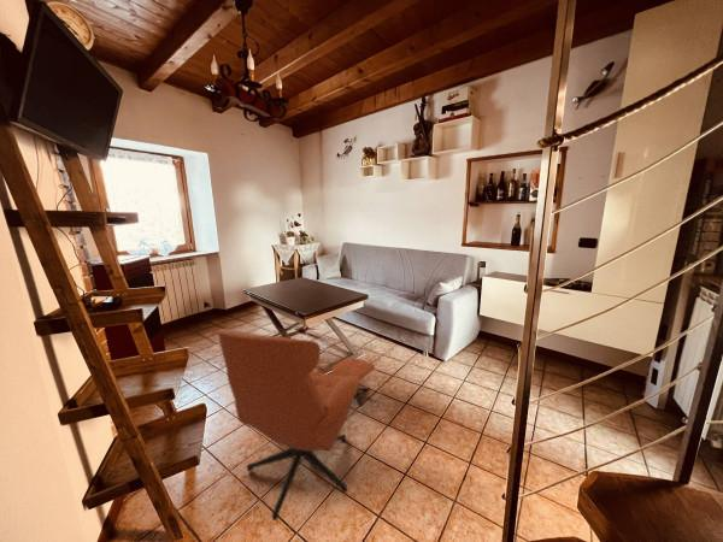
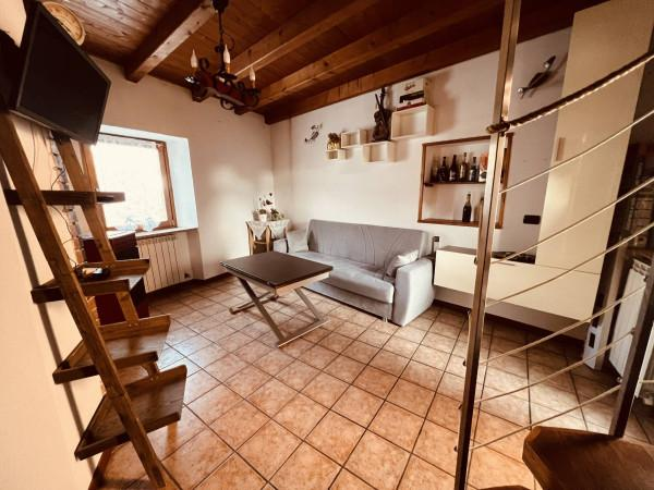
- armchair (319, 372)
